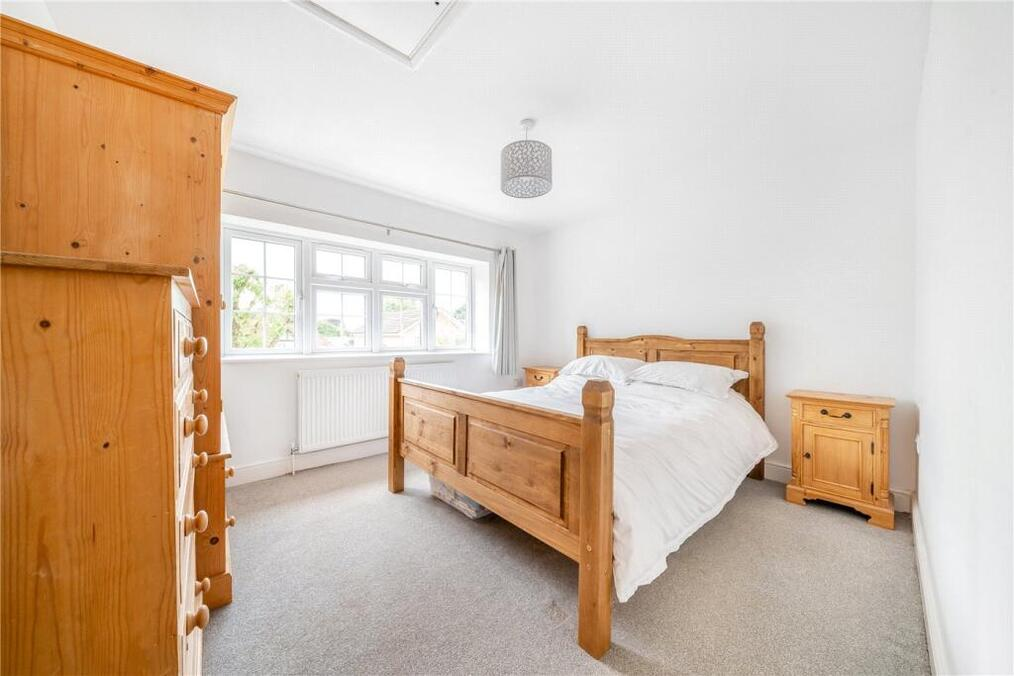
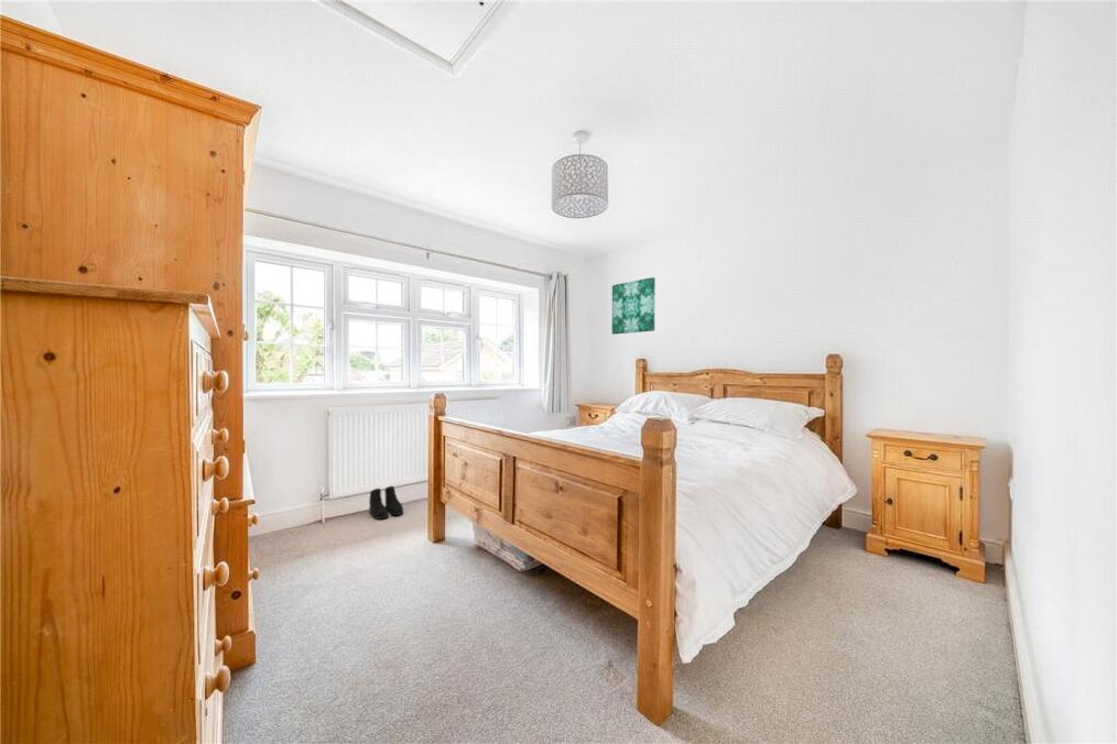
+ wall art (632, 307)
+ boots (386, 501)
